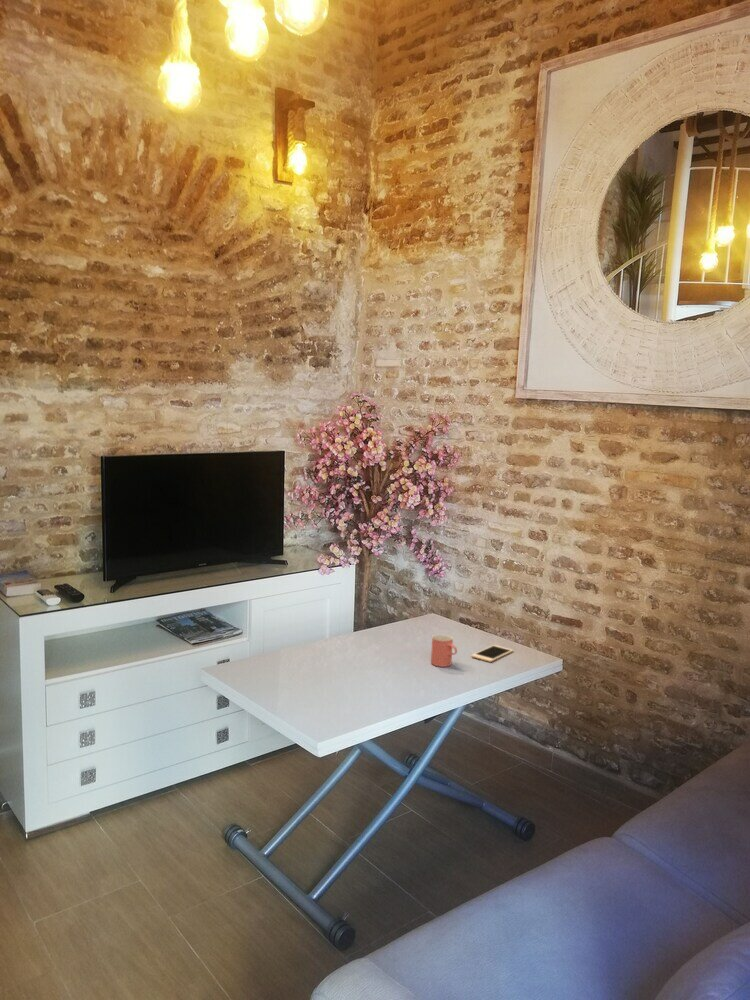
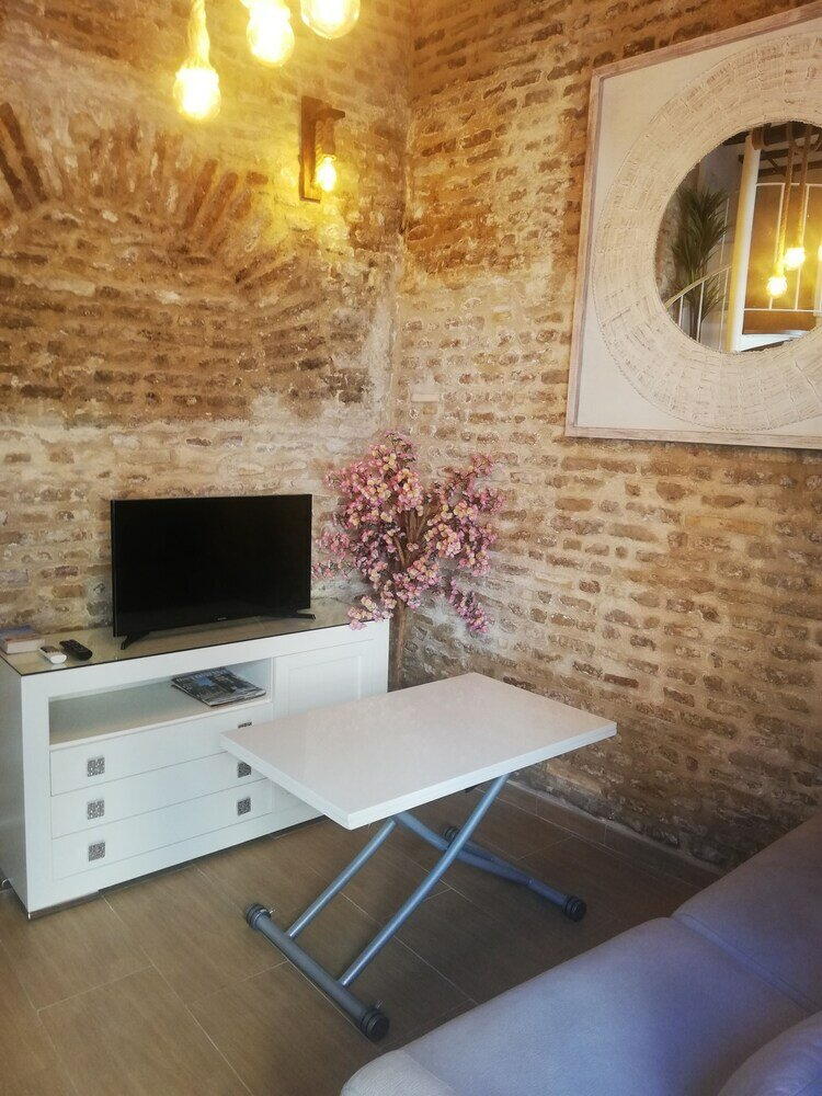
- cup (445, 651)
- cell phone (492, 653)
